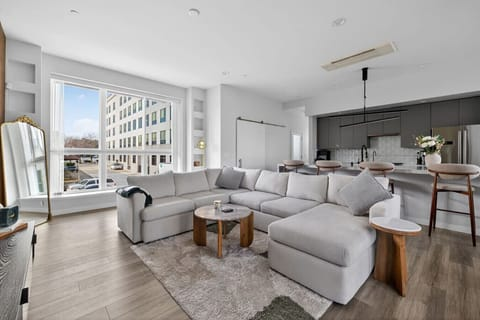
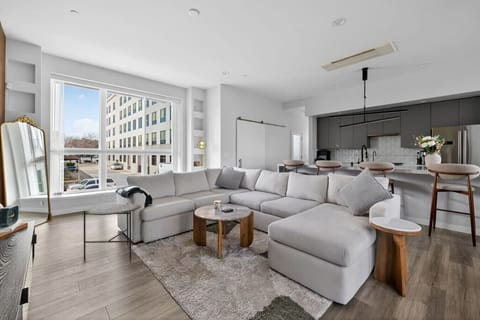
+ side table (116, 235)
